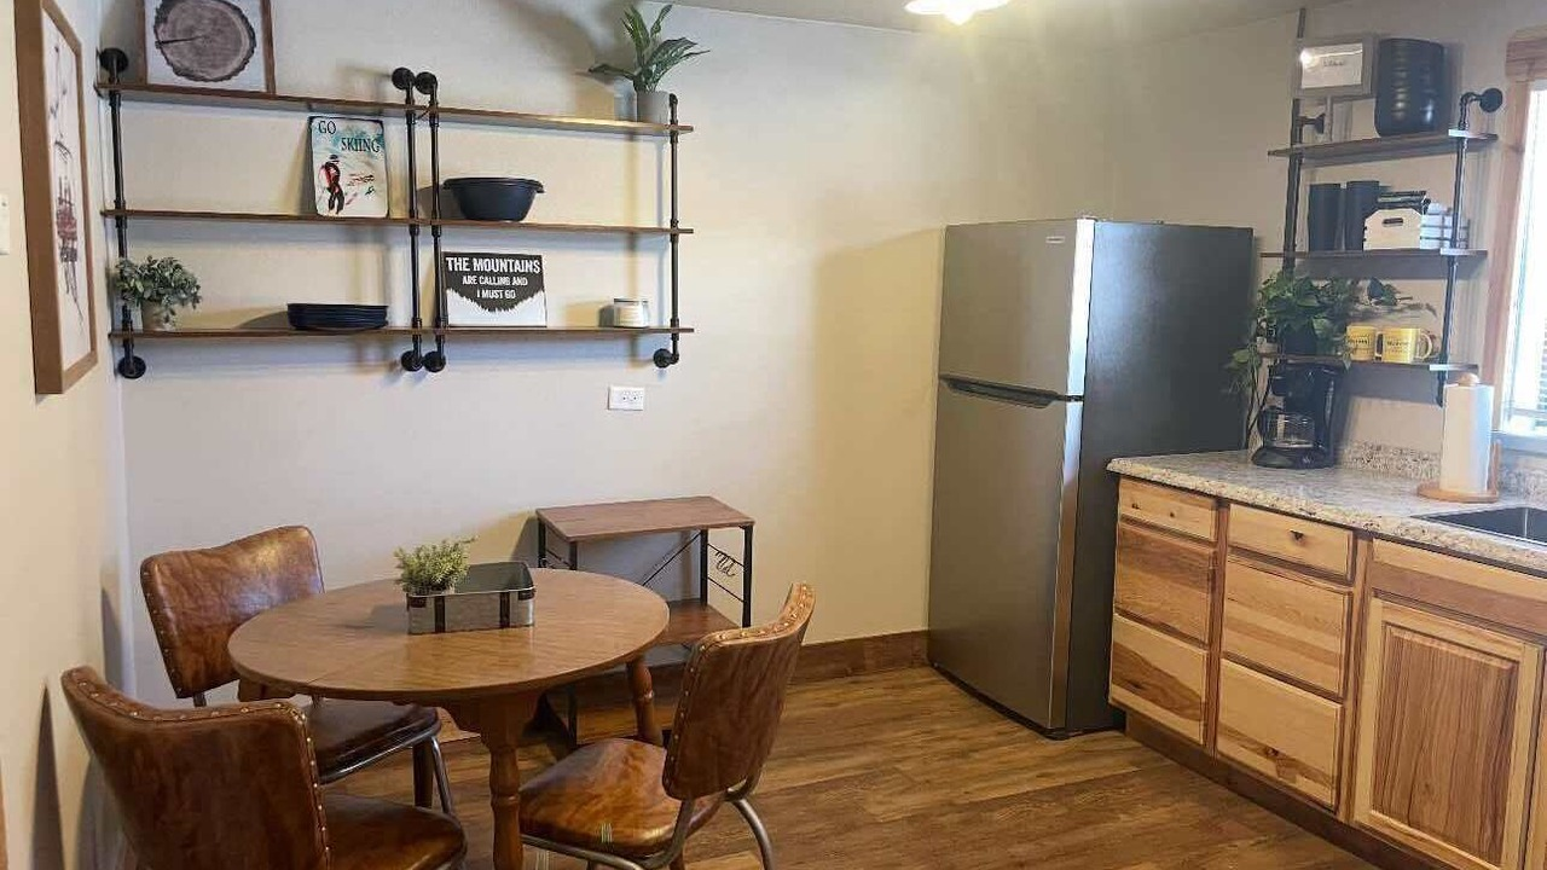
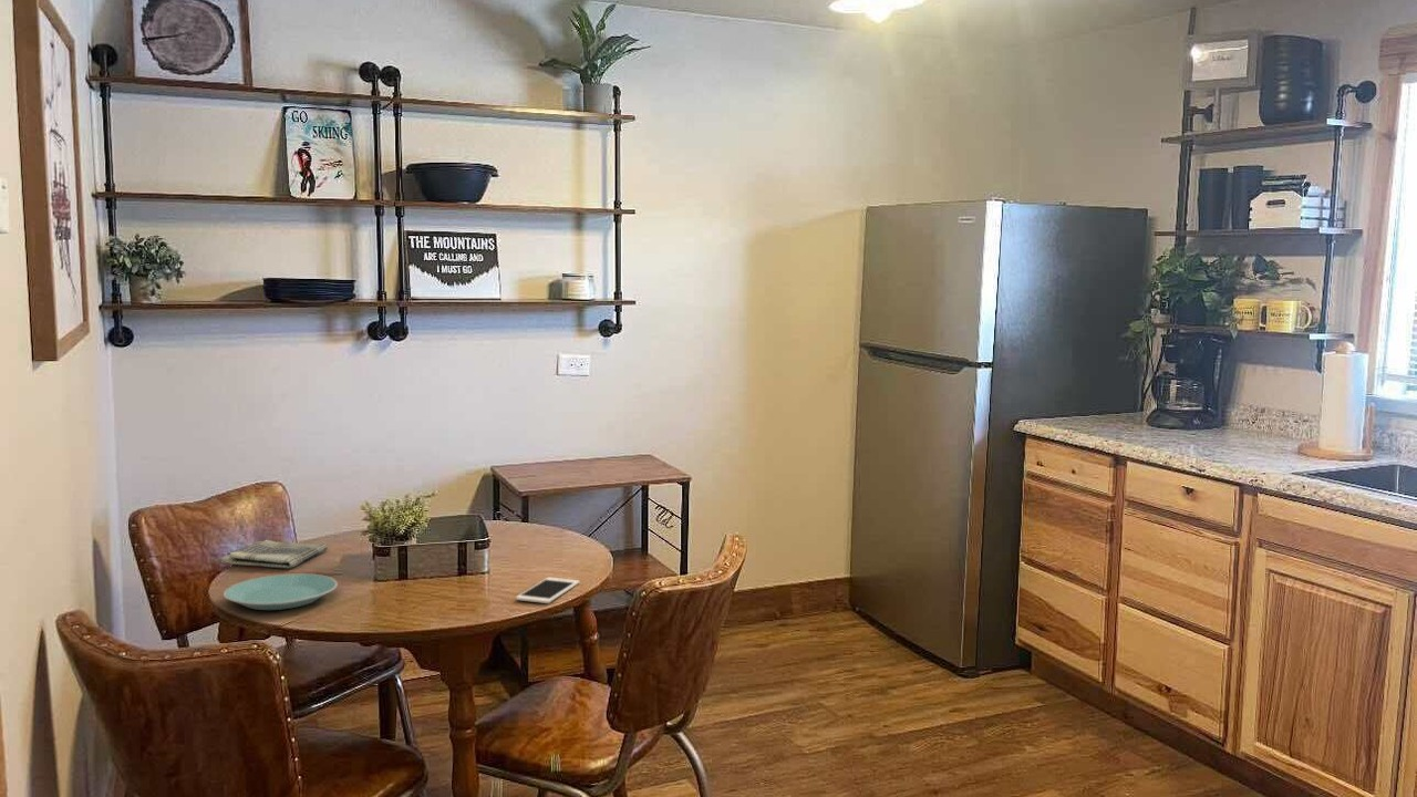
+ cell phone (548, 589)
+ plate (281, 593)
+ dish towel (275, 551)
